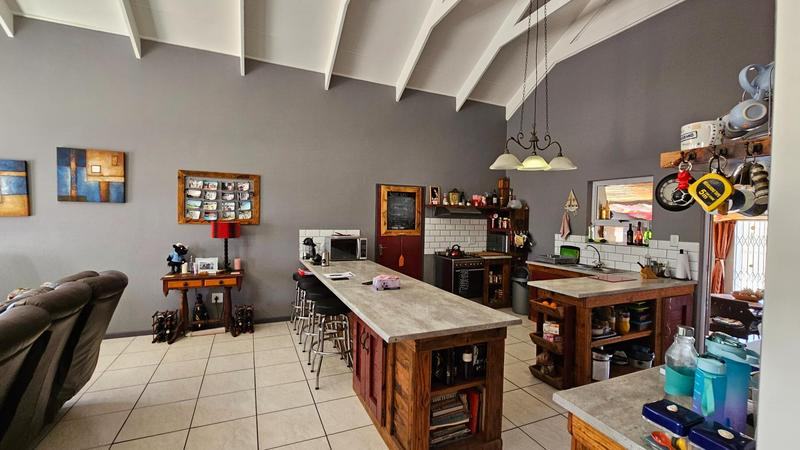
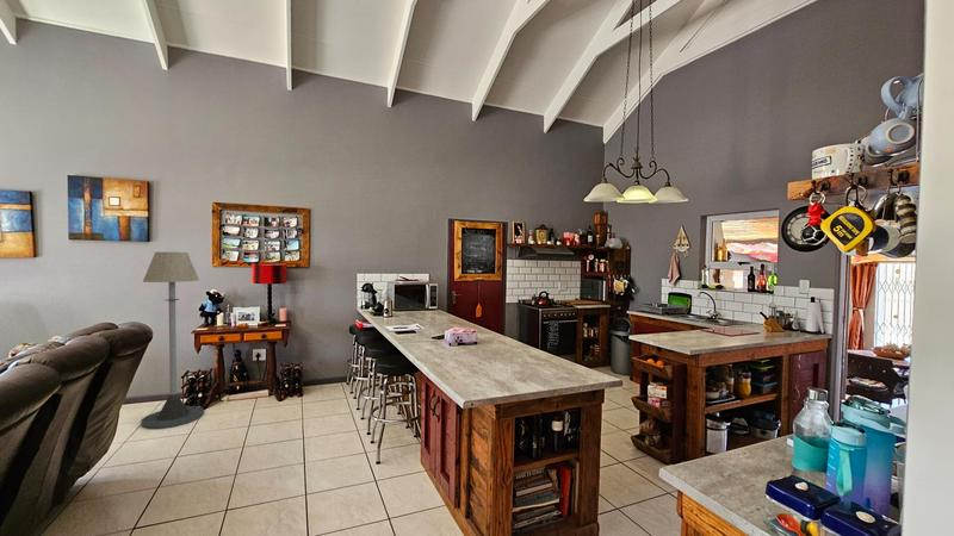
+ floor lamp (172, 335)
